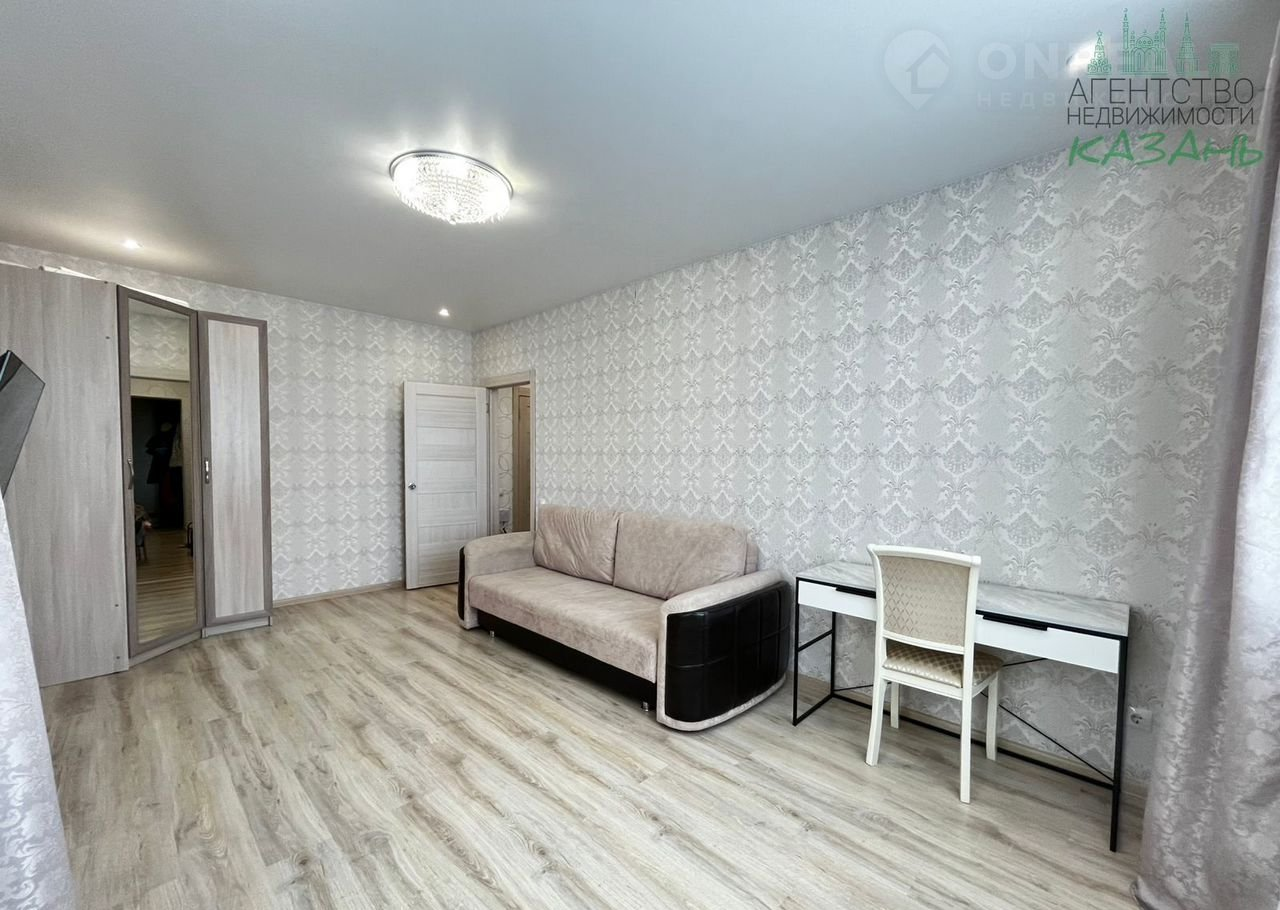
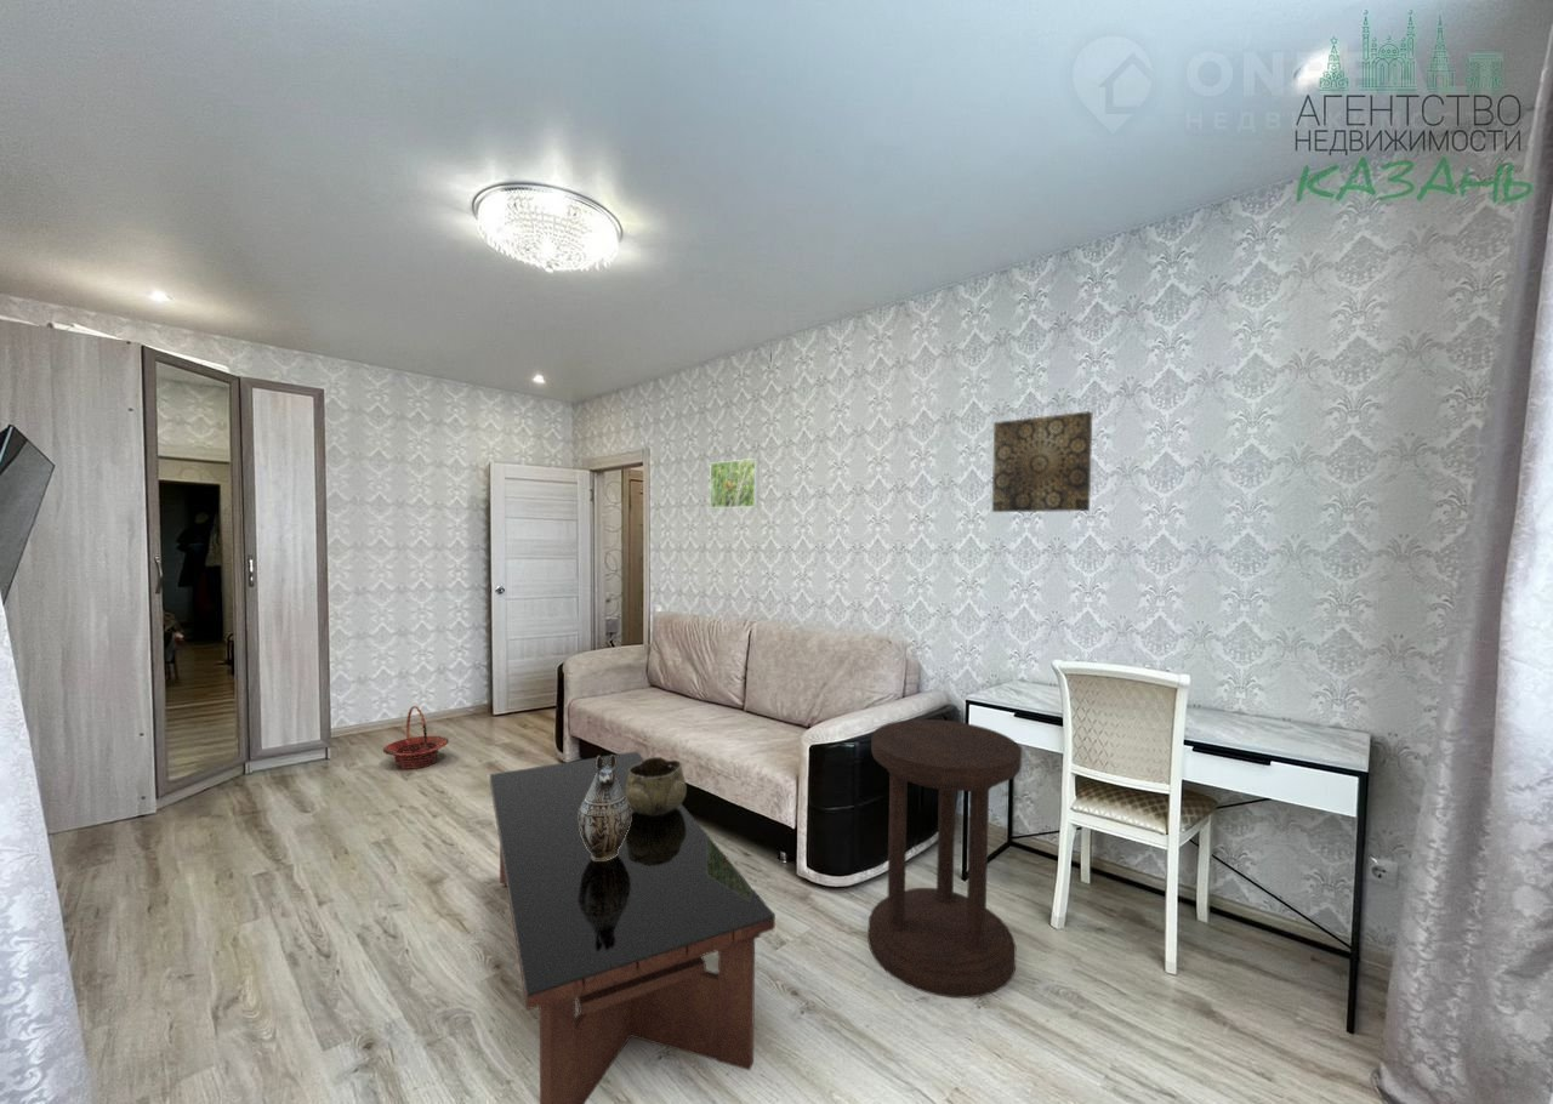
+ basket (416, 736)
+ decorative bowl (655, 787)
+ wall art (1039, 465)
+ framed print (733, 484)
+ coffee table (601, 893)
+ side table (942, 843)
+ decorative vase (604, 803)
